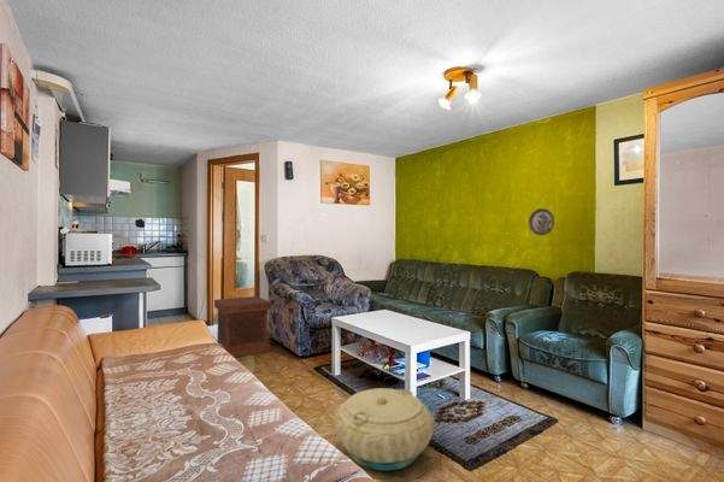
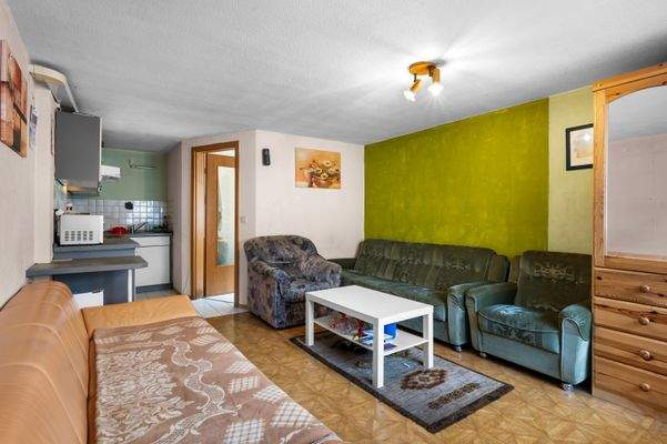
- basket (383, 424)
- decorative plate (541, 222)
- side table (242, 324)
